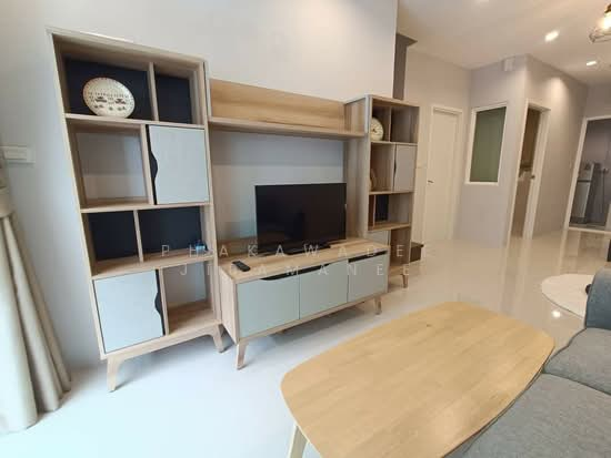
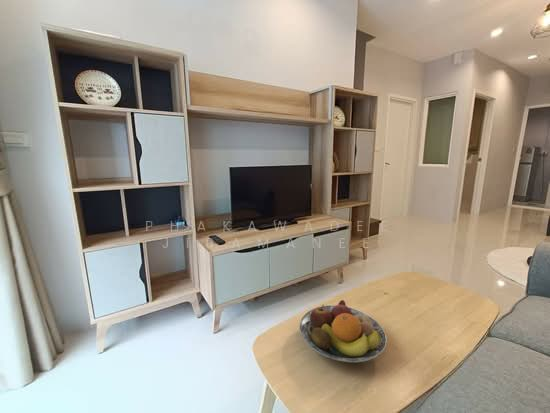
+ fruit bowl (341, 325)
